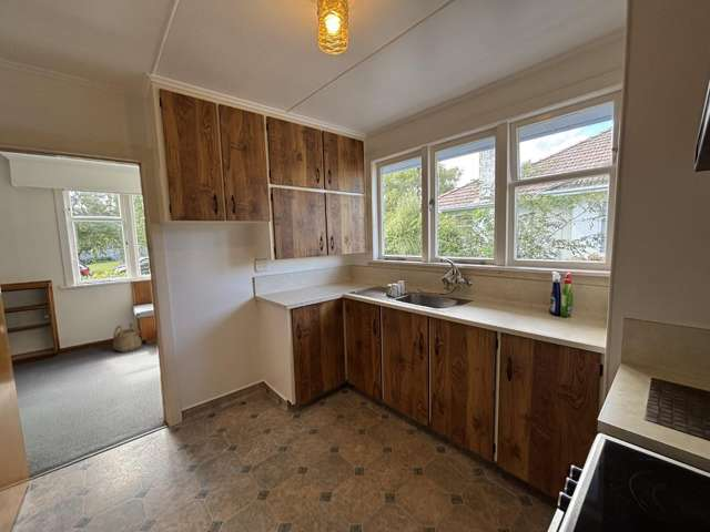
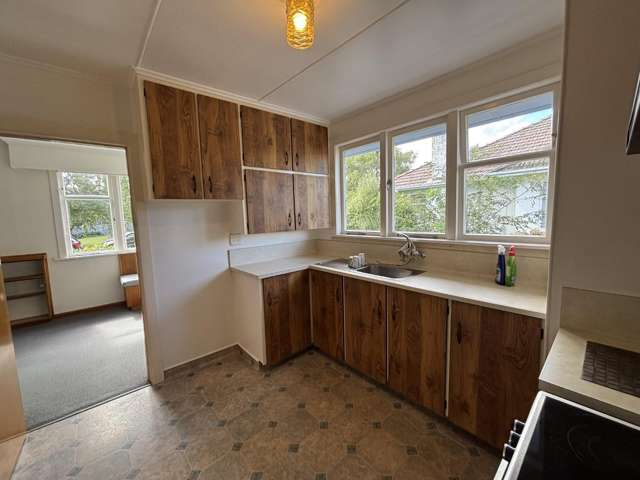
- basket (126, 336)
